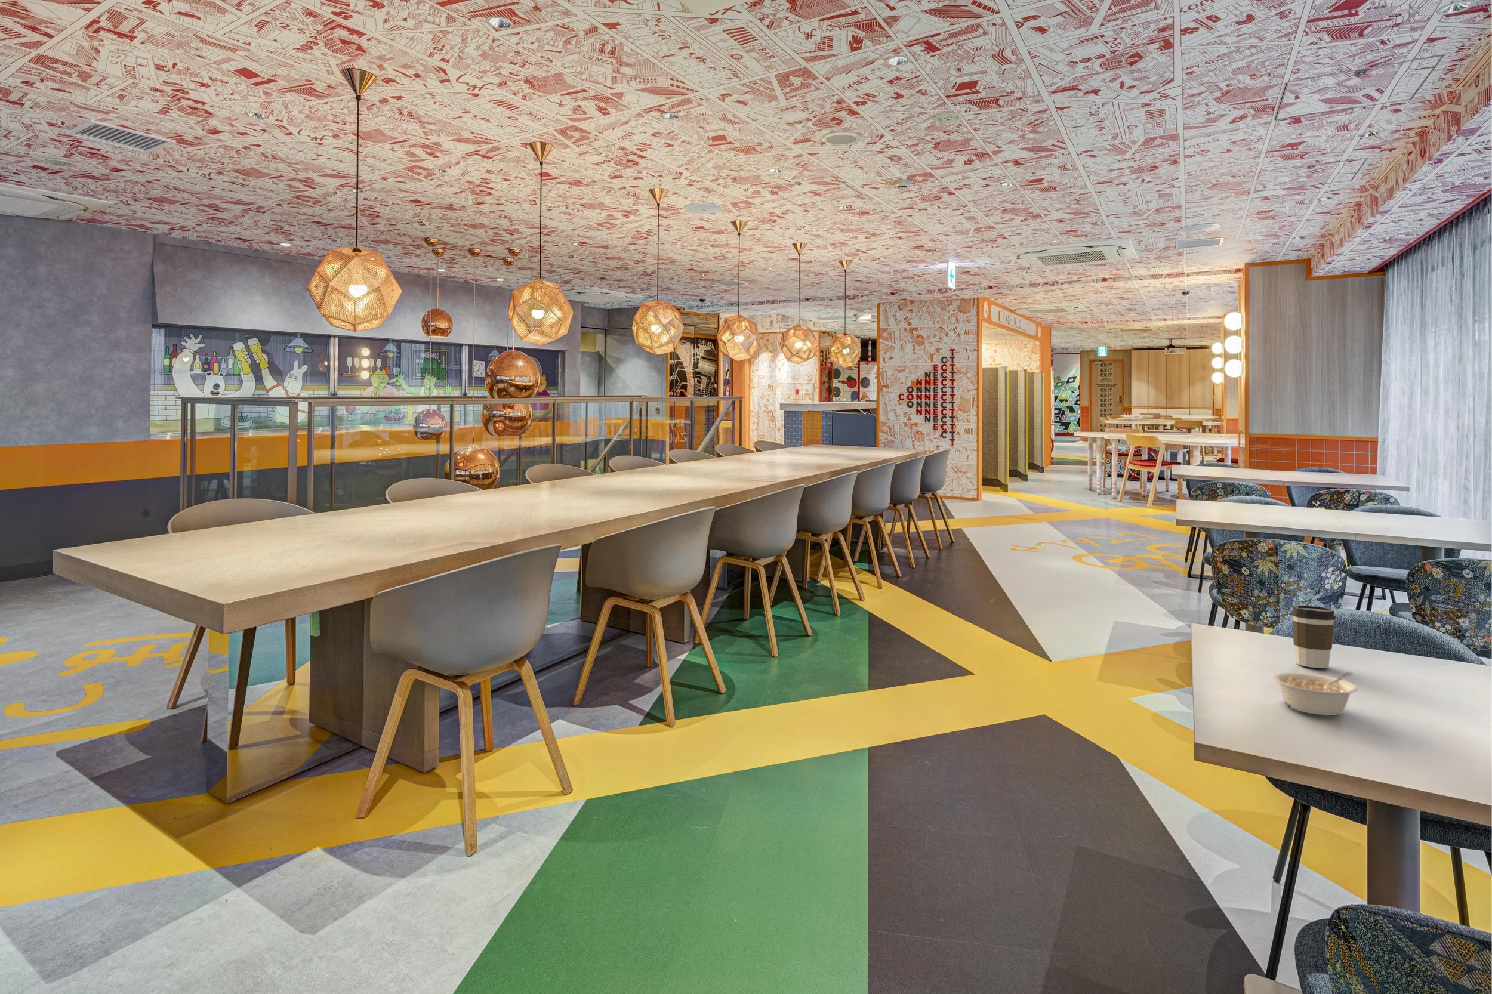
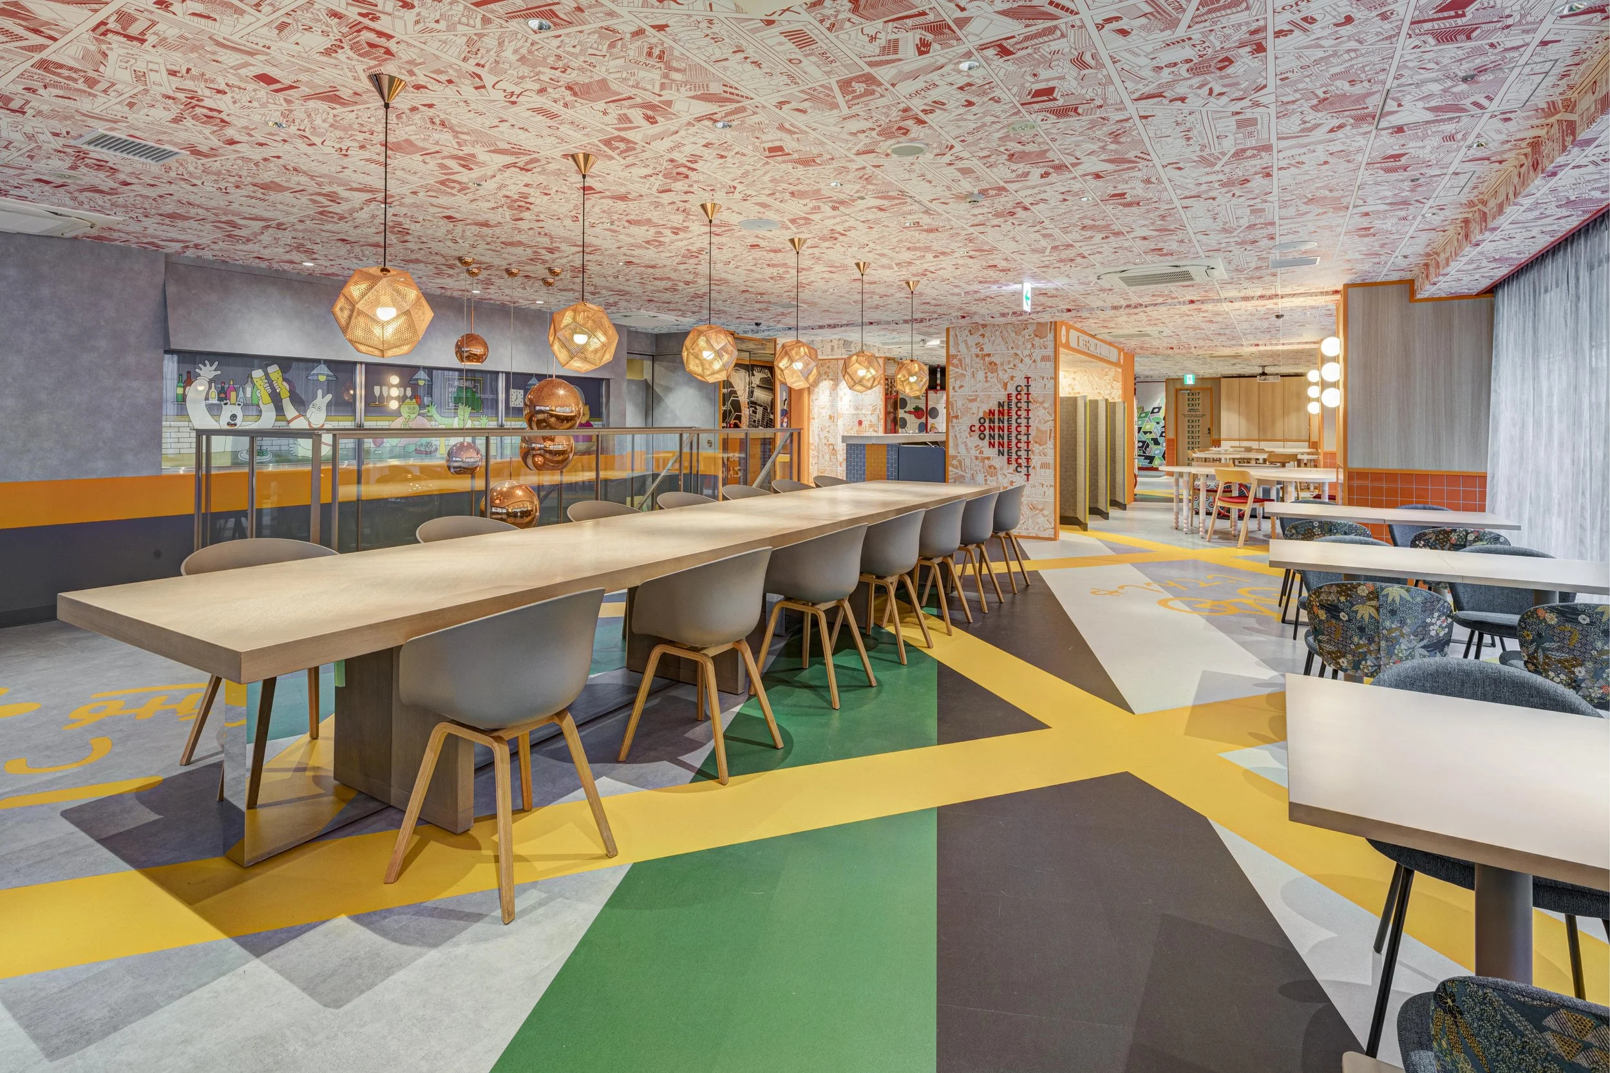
- legume (1313, 691)
- coffee cup (1312, 637)
